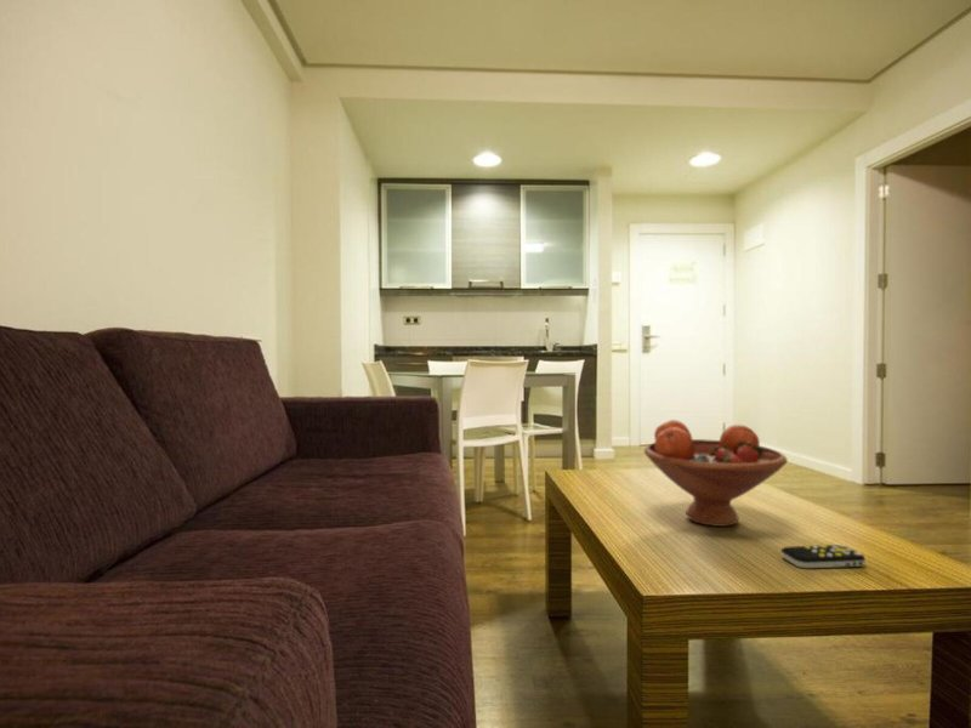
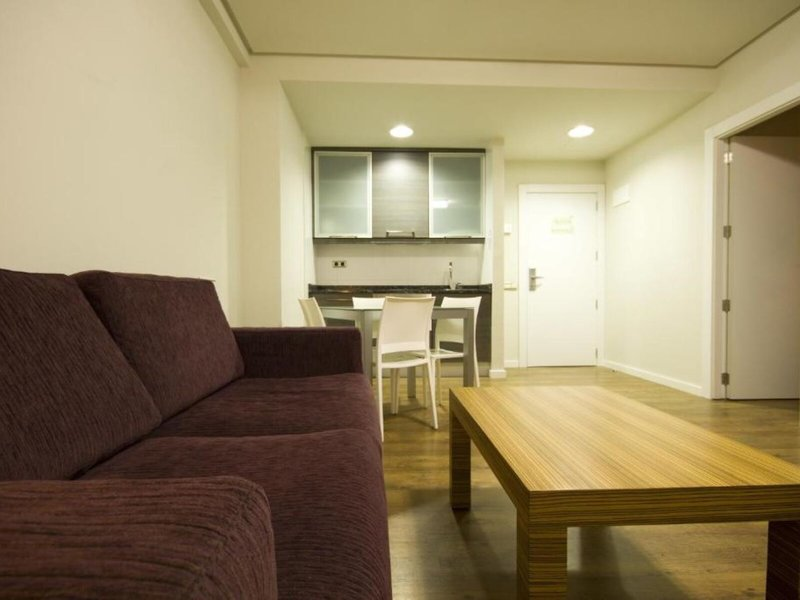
- fruit bowl (711, 472)
- remote control (822, 556)
